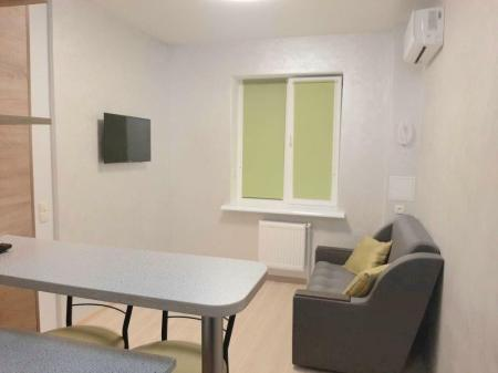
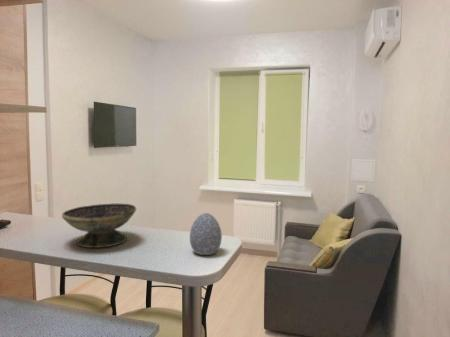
+ decorative bowl (100, 224)
+ decorative egg (205, 232)
